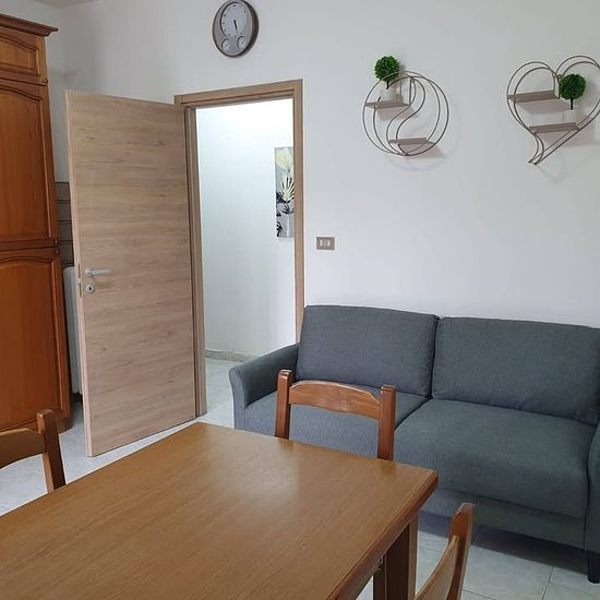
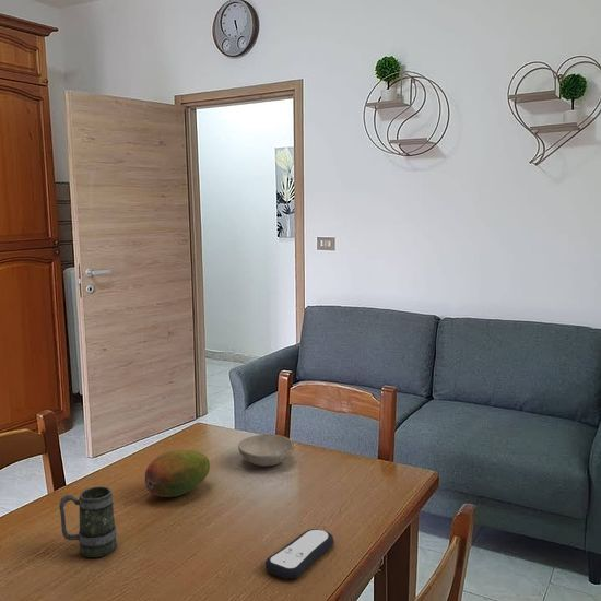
+ bowl (266, 452)
+ remote control (302, 551)
+ mug (87, 521)
+ fruit (177, 471)
